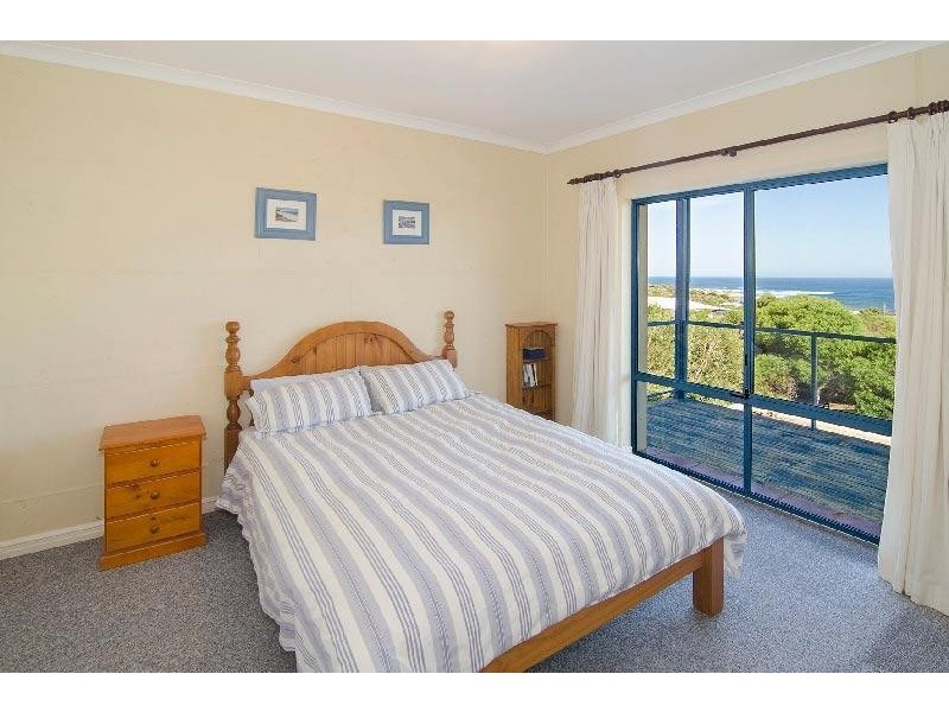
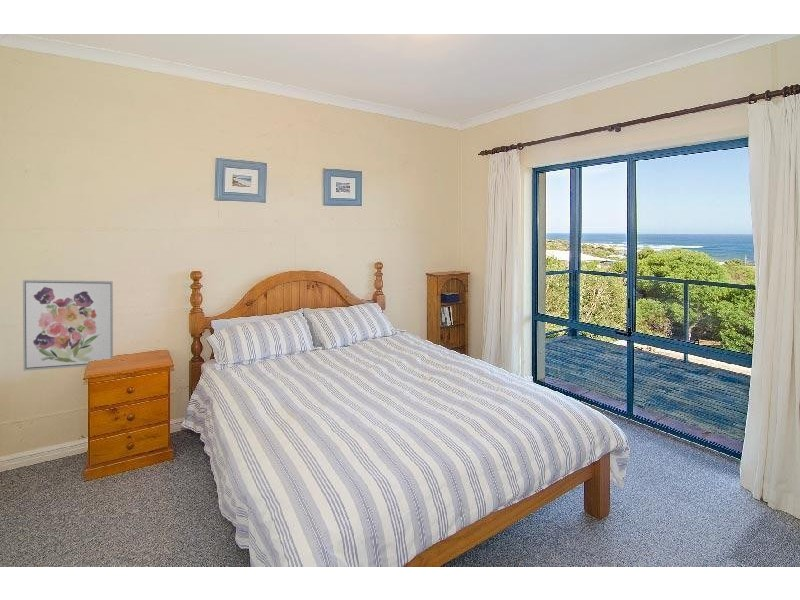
+ wall art (70, 323)
